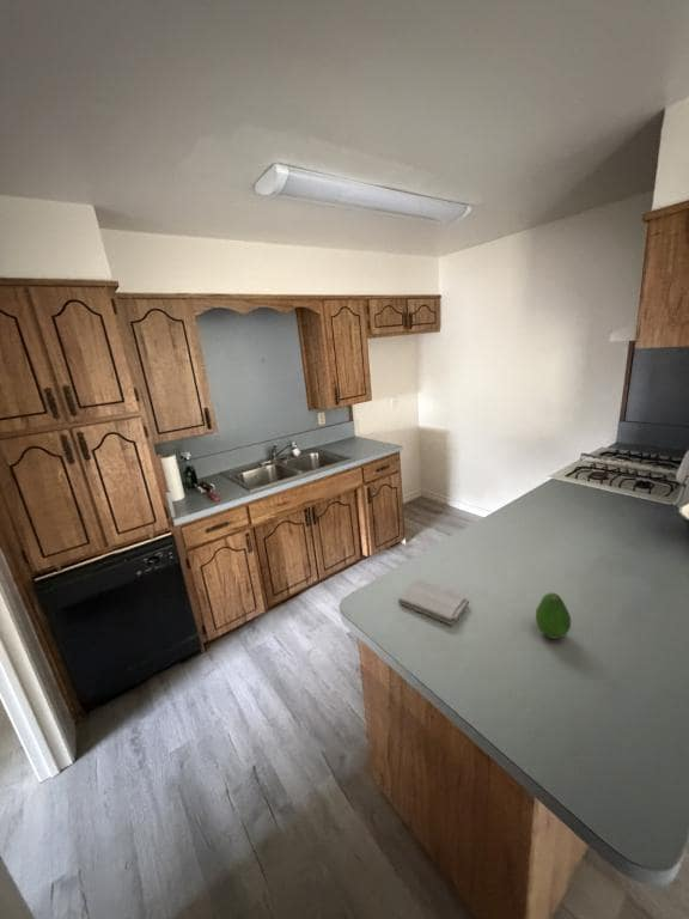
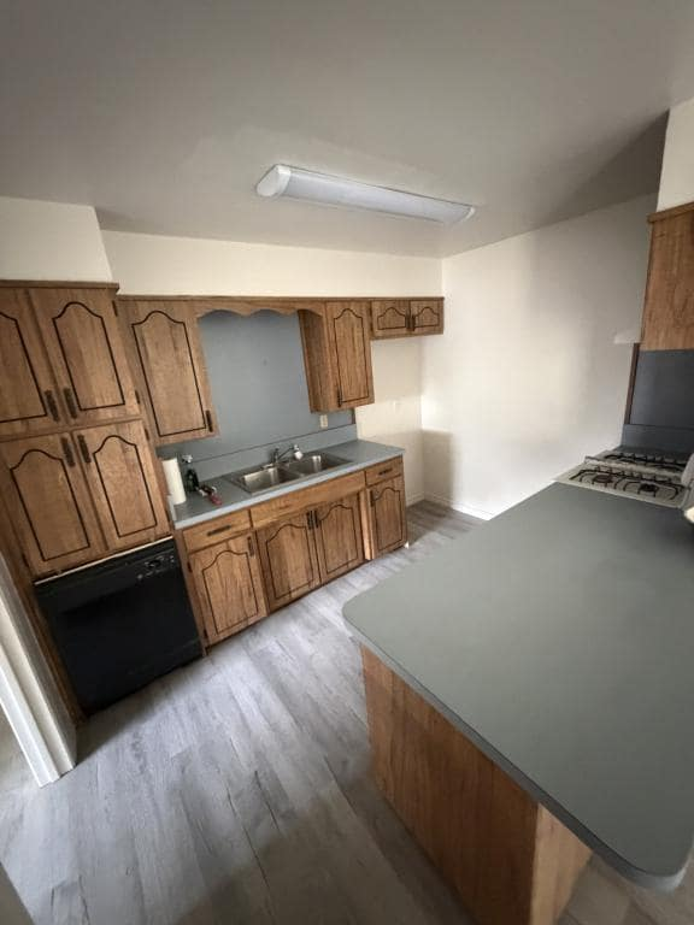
- washcloth (433, 600)
- fruit (553, 615)
